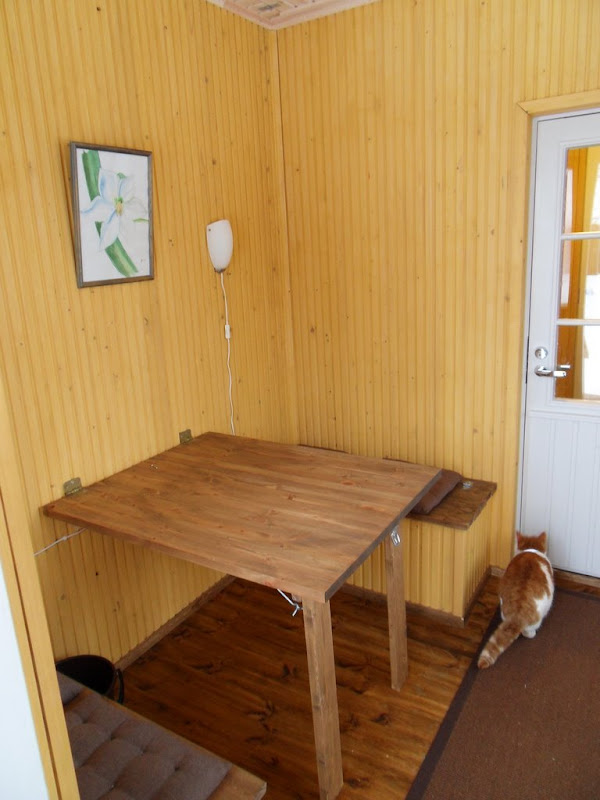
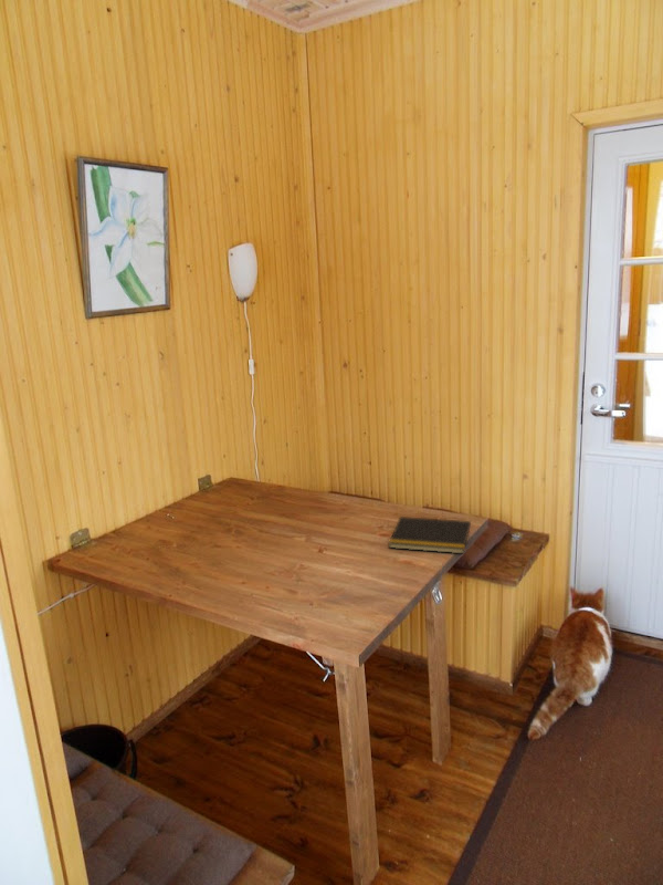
+ notepad (430, 533)
